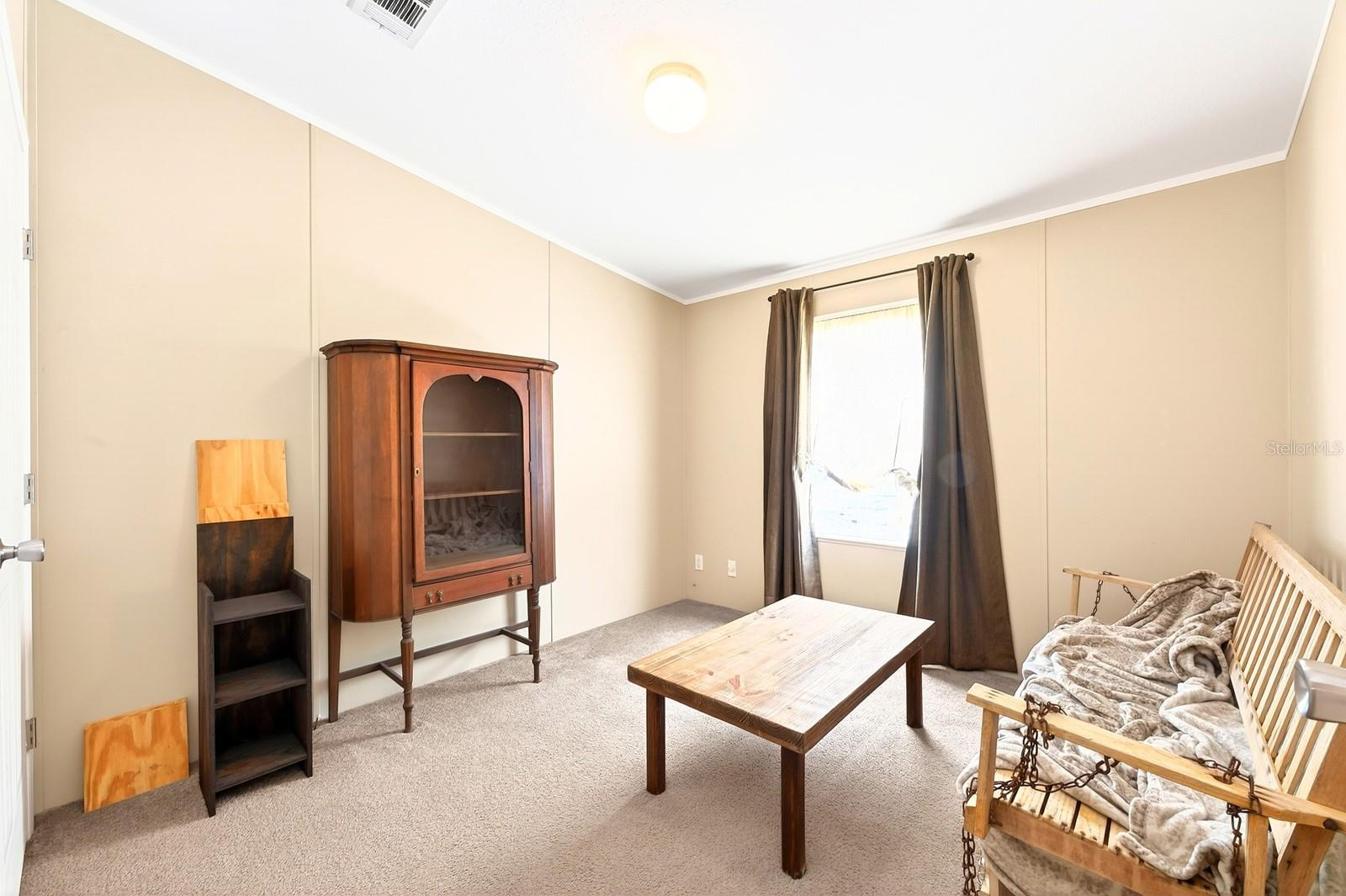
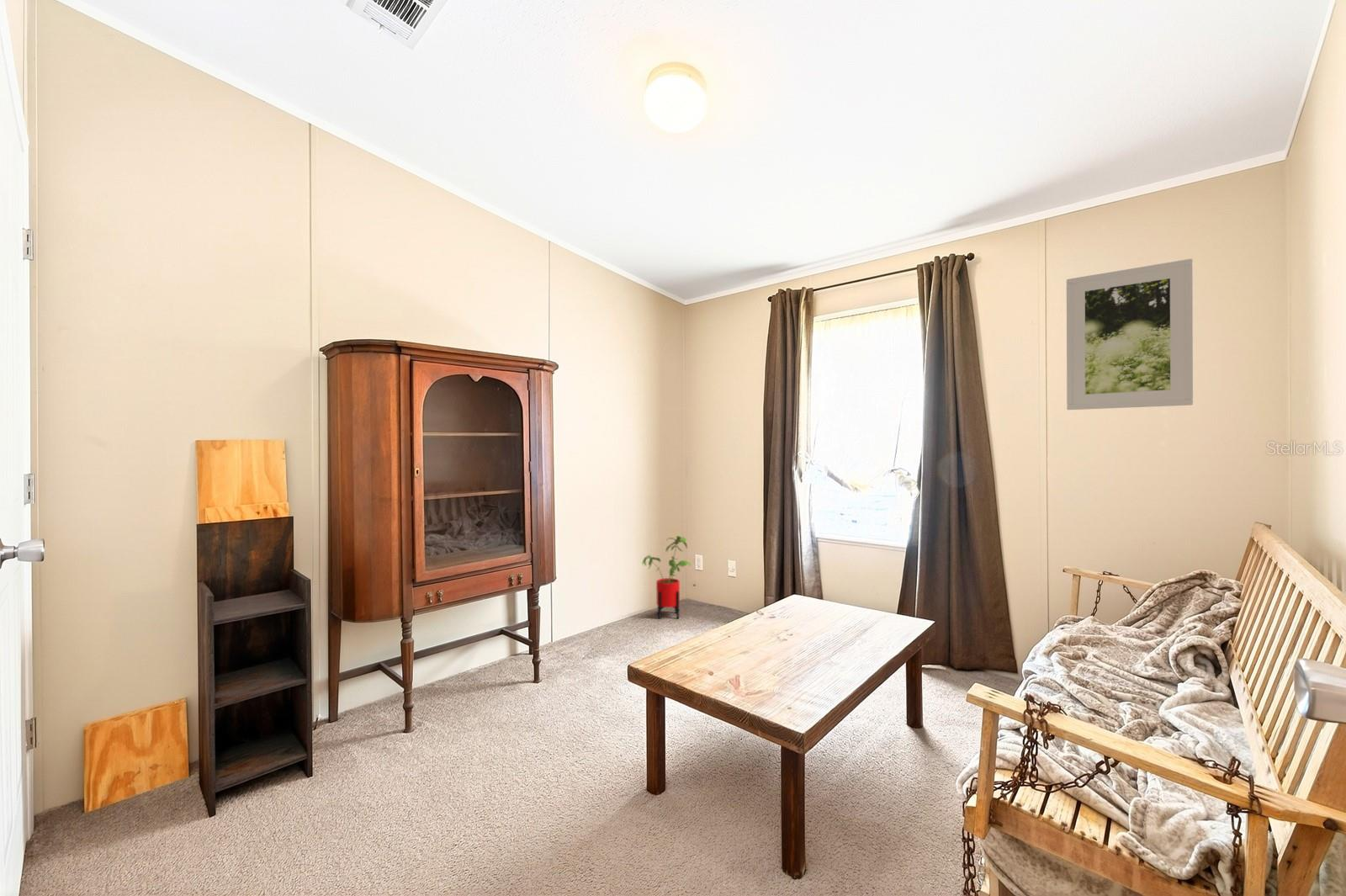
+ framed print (1126, 338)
+ house plant (670, 575)
